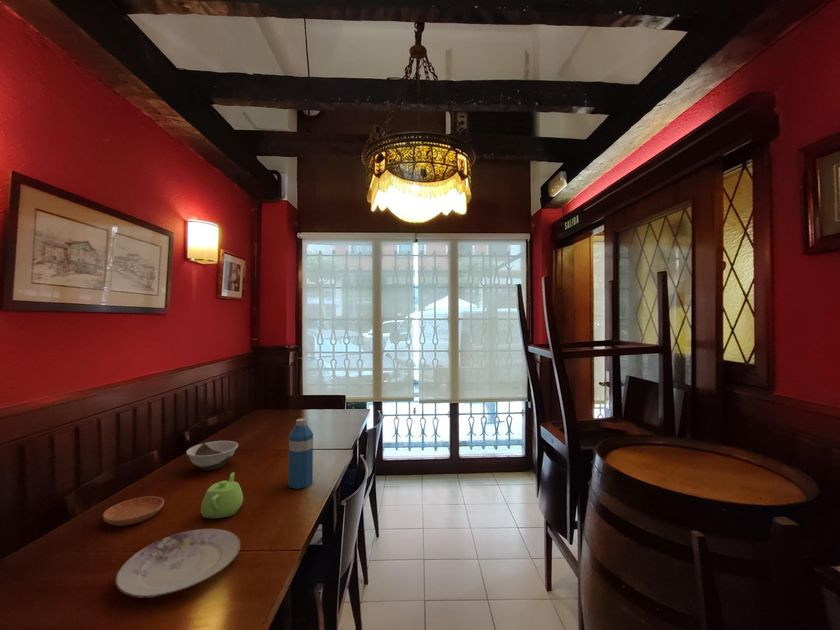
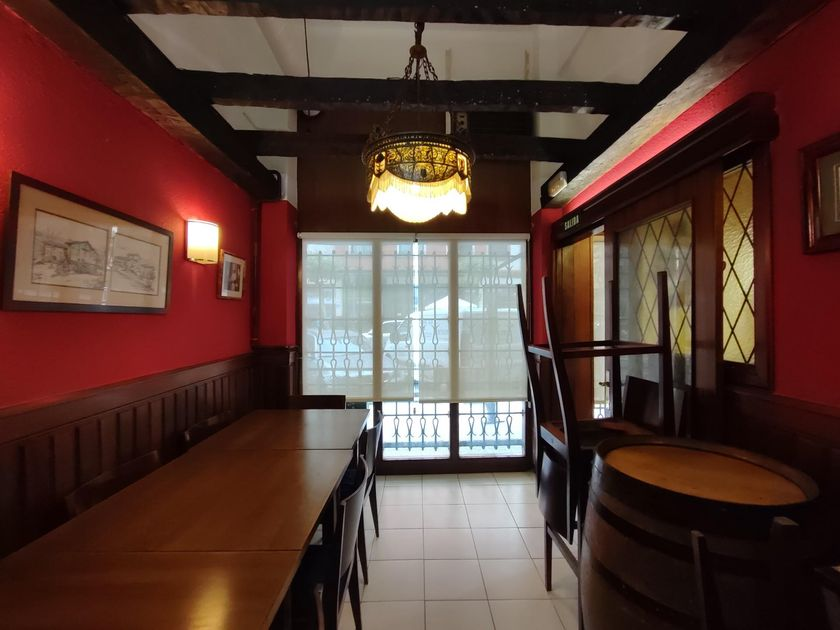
- saucer (134, 511)
- plate (182, 563)
- water bottle (300, 451)
- teapot (223, 495)
- bowl (212, 457)
